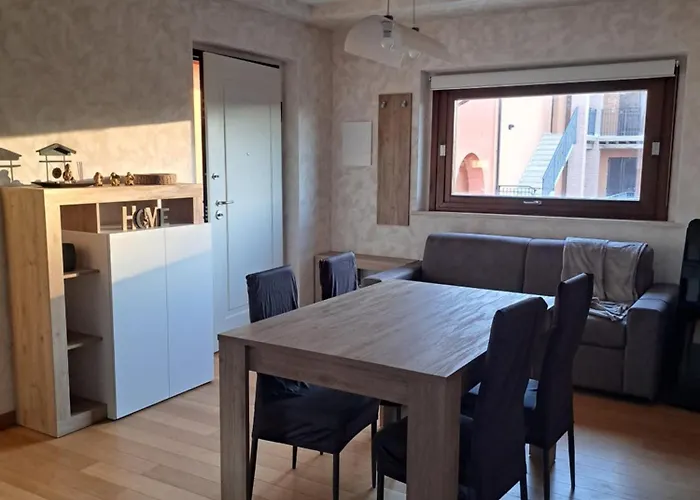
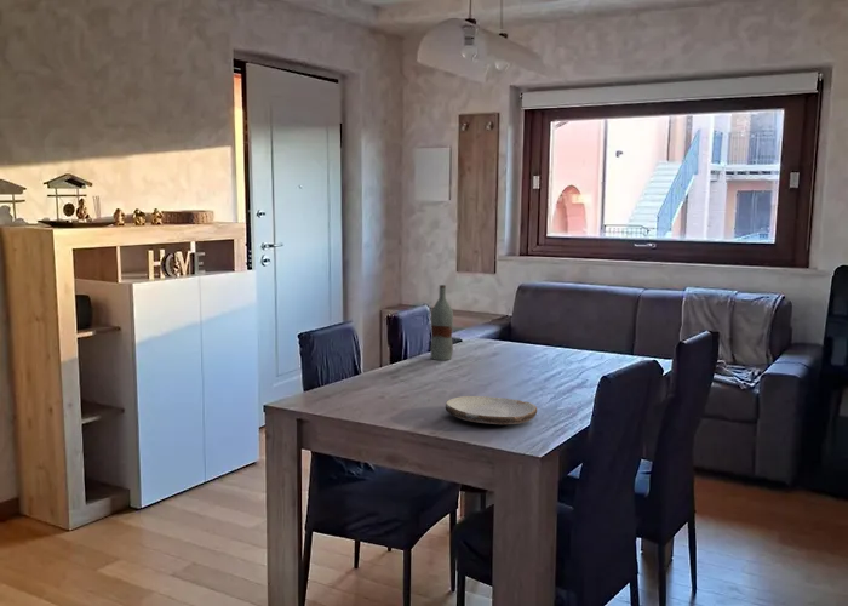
+ bottle (441, 321)
+ plate (491, 410)
